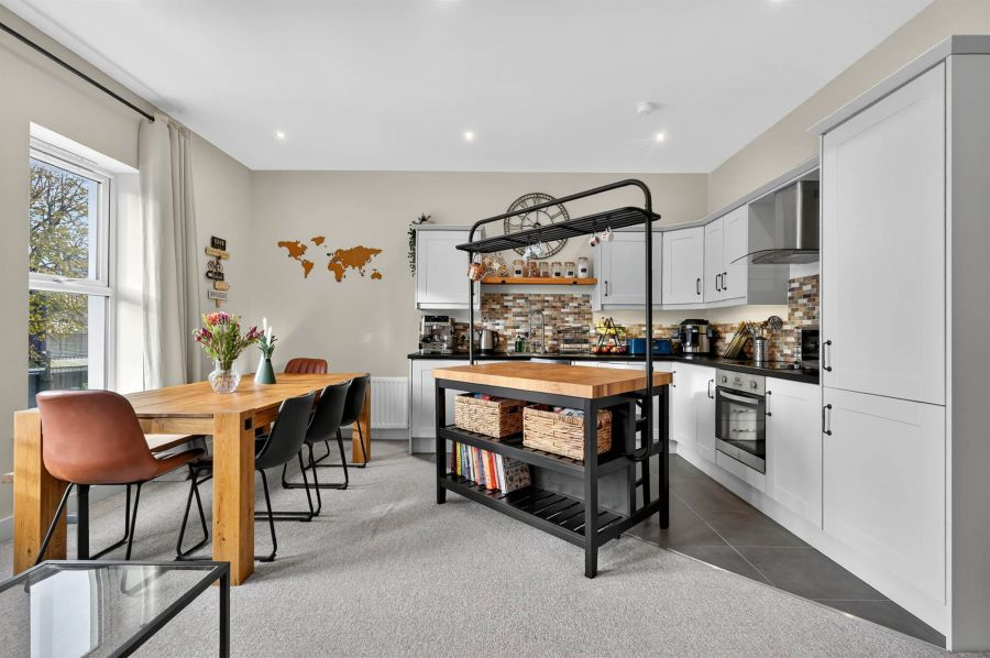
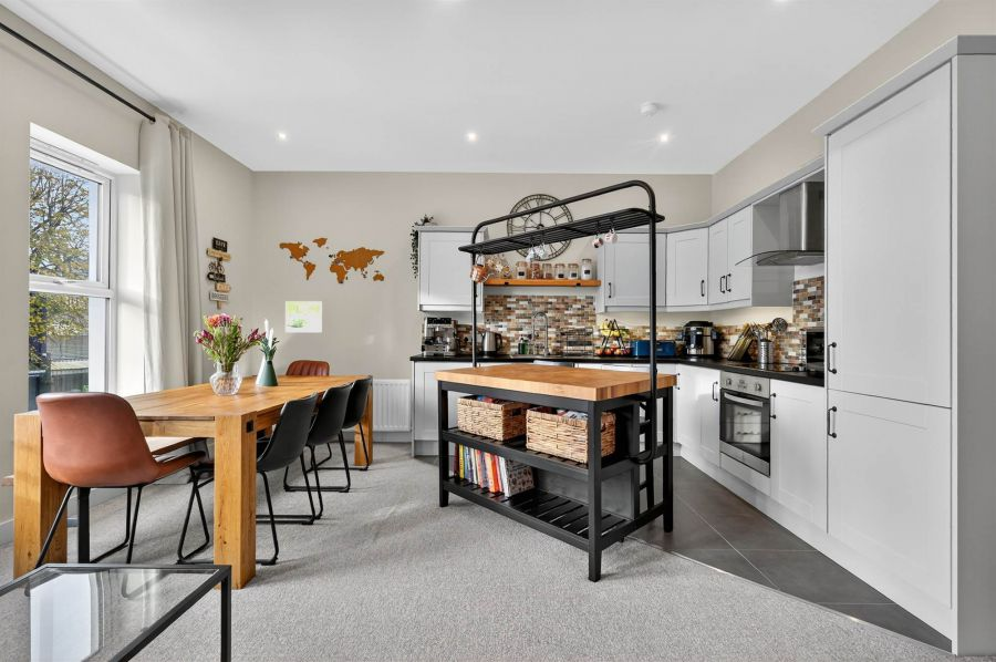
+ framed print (303, 317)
